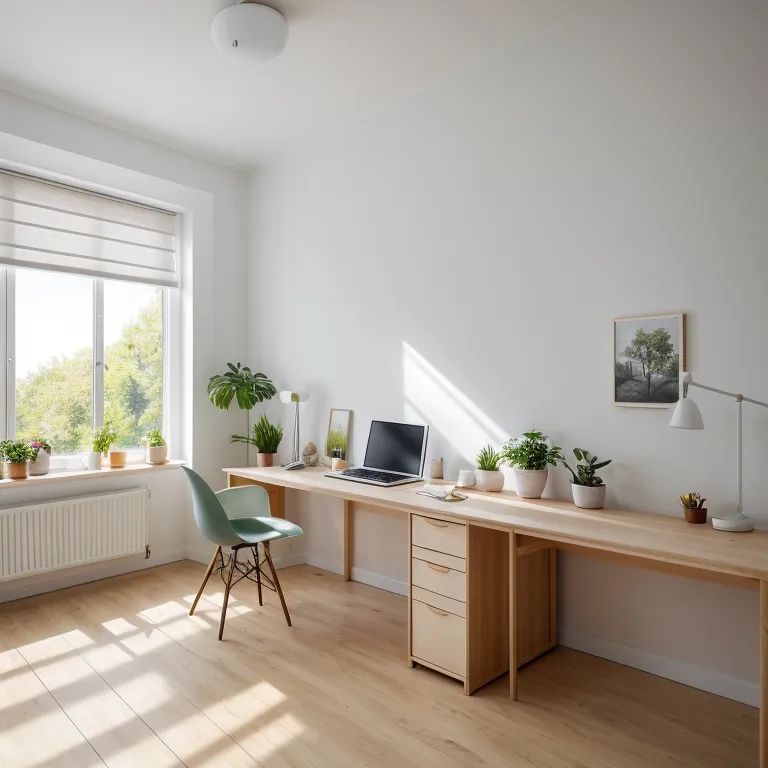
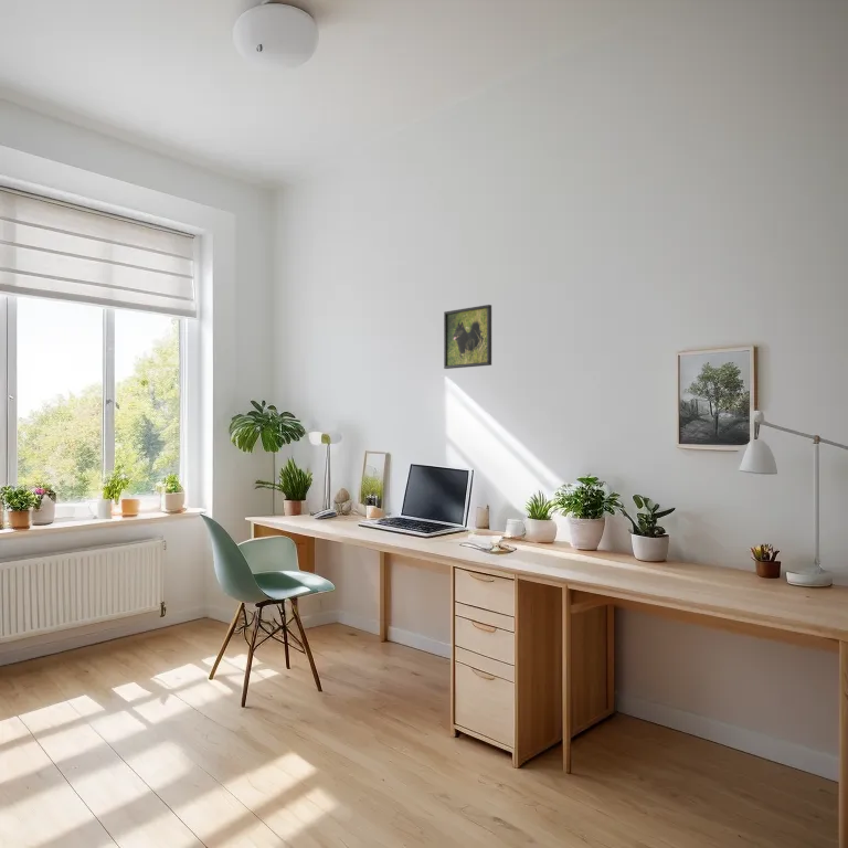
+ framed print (467, 337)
